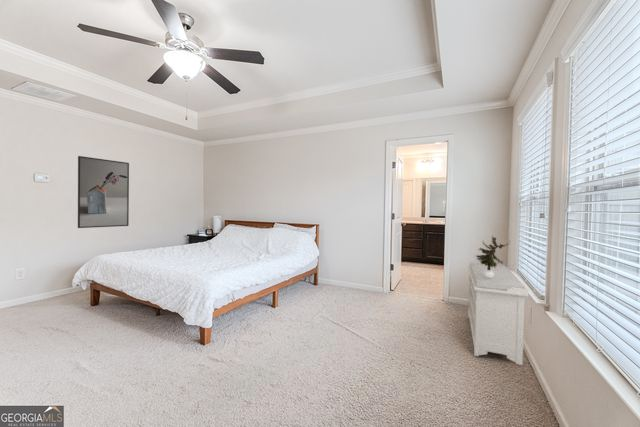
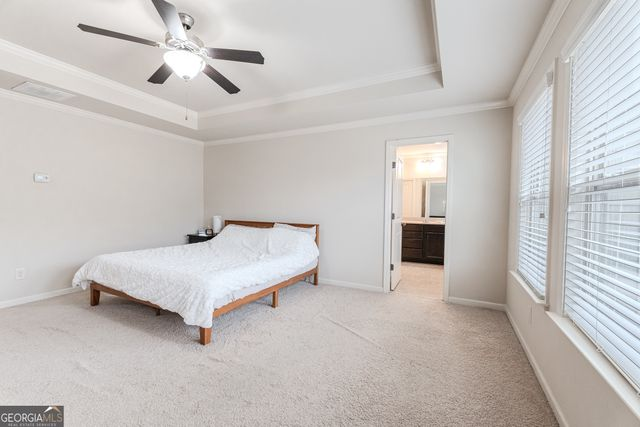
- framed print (105, 193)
- potted plant (494, 256)
- bench (491, 304)
